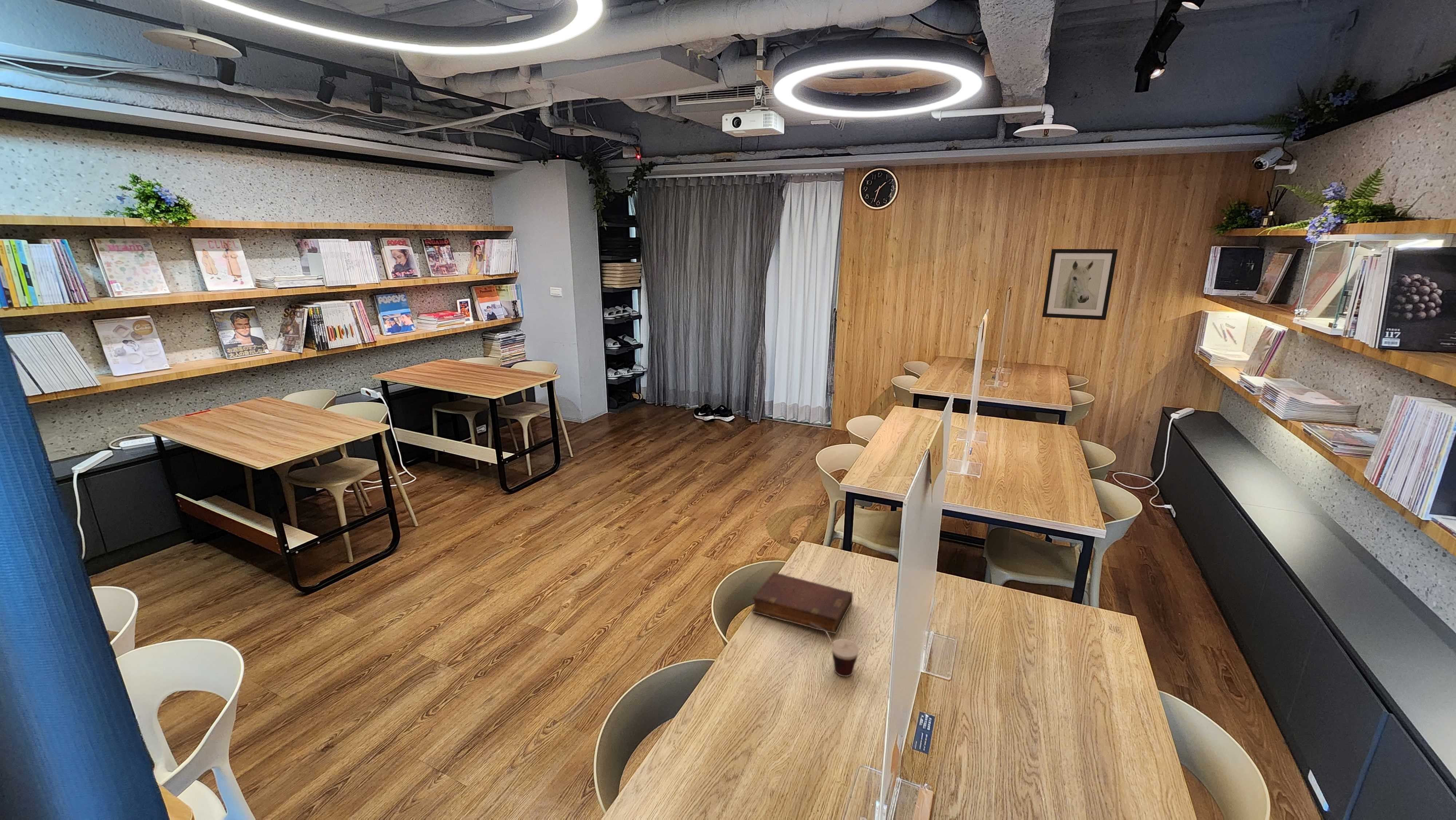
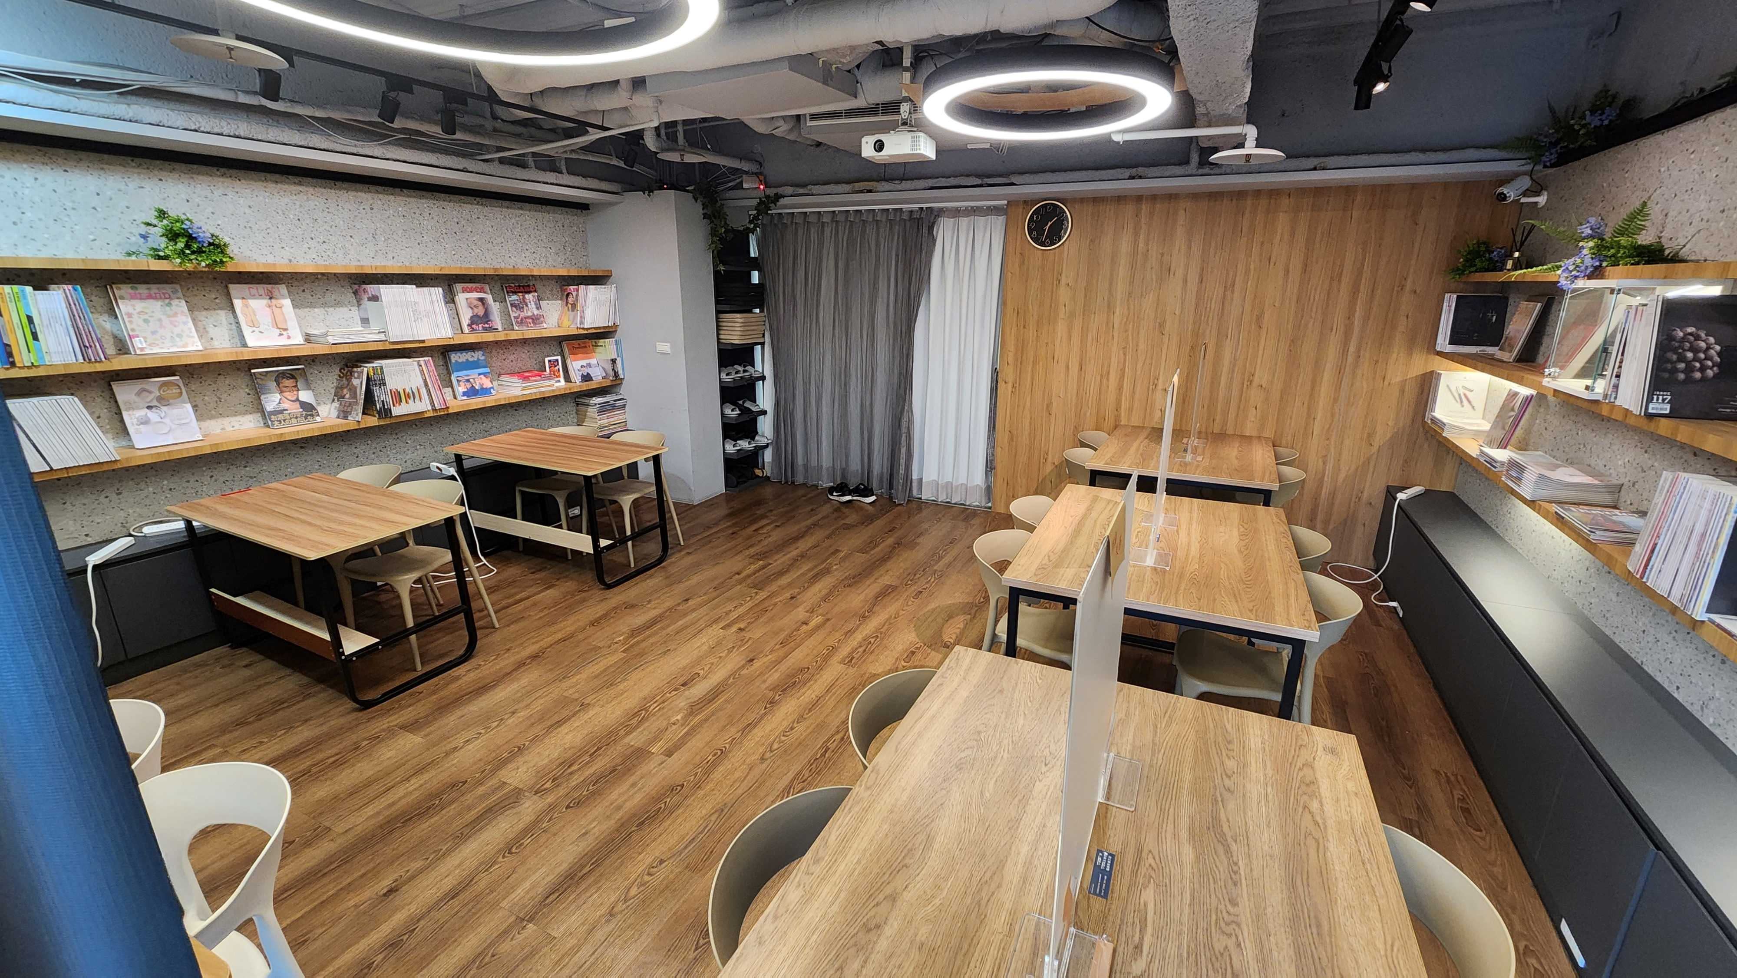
- diary (803, 599)
- cup (833, 648)
- wall art (1078, 284)
